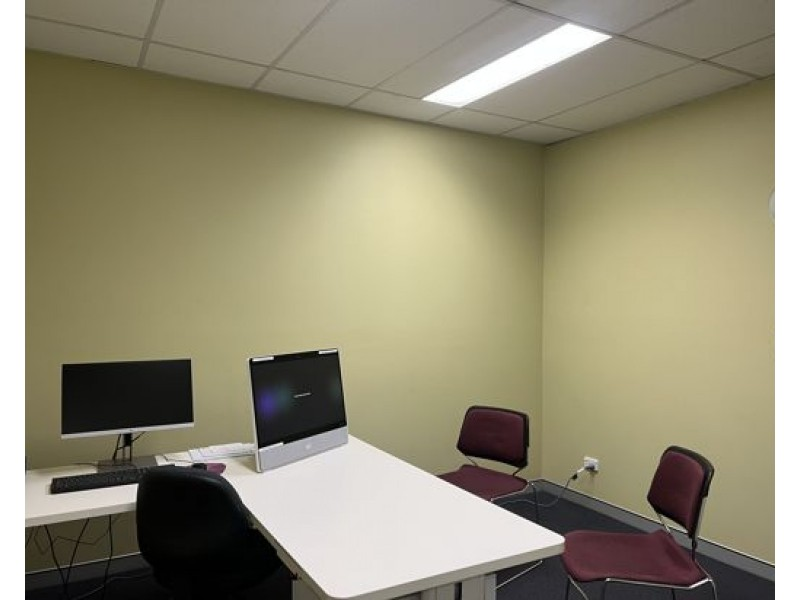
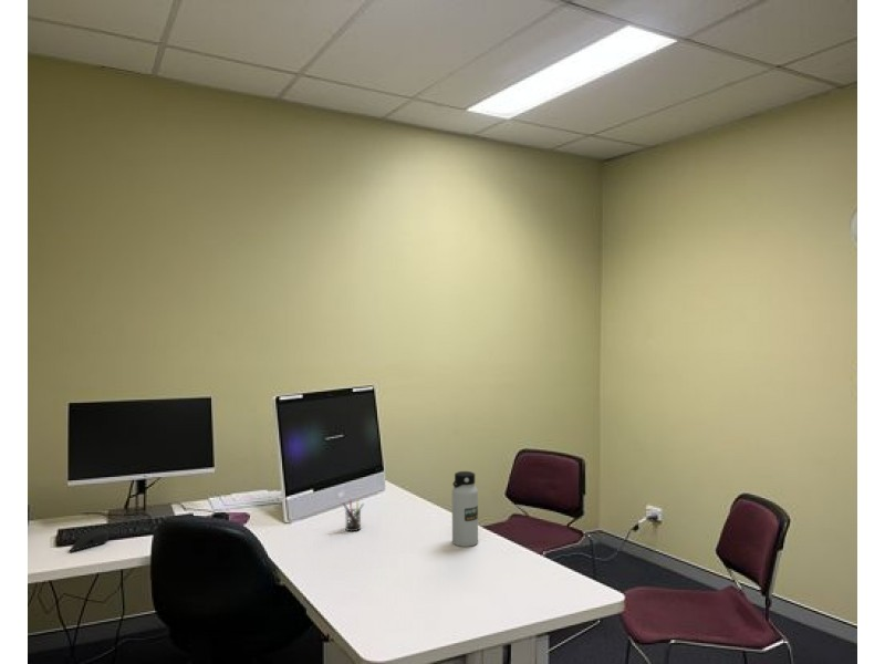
+ pen holder (354, 512)
+ computer mouse (88, 539)
+ water bottle (465, 507)
